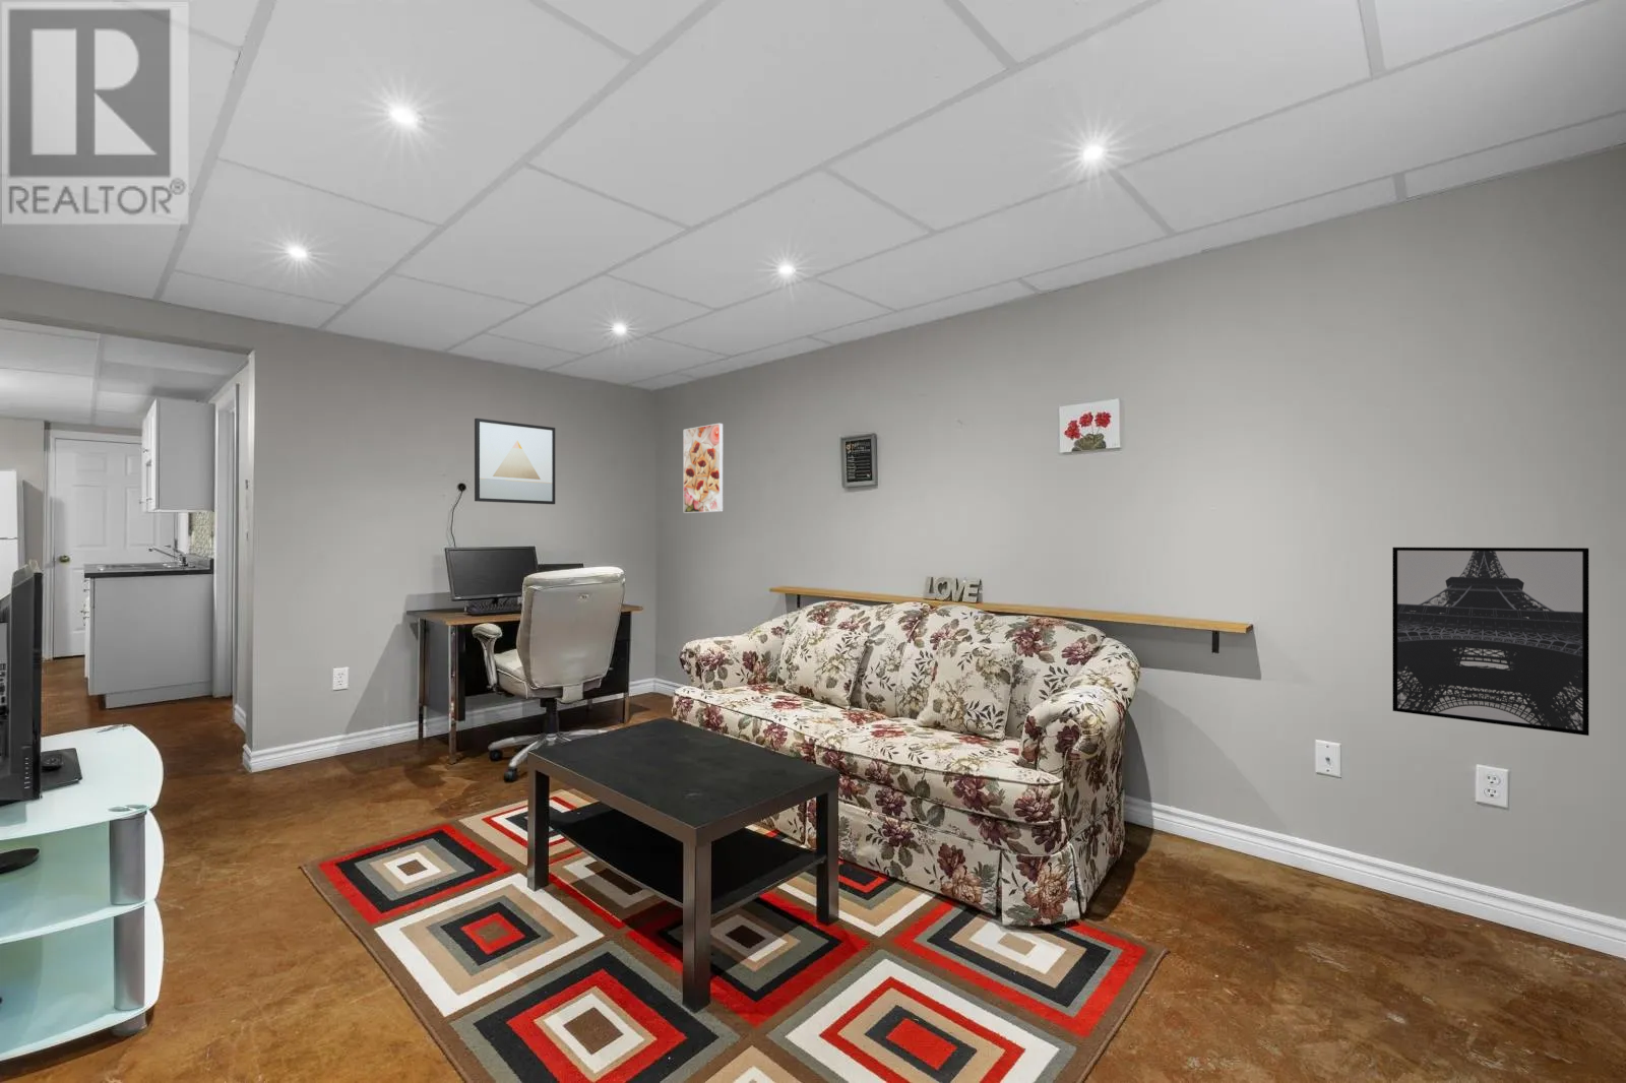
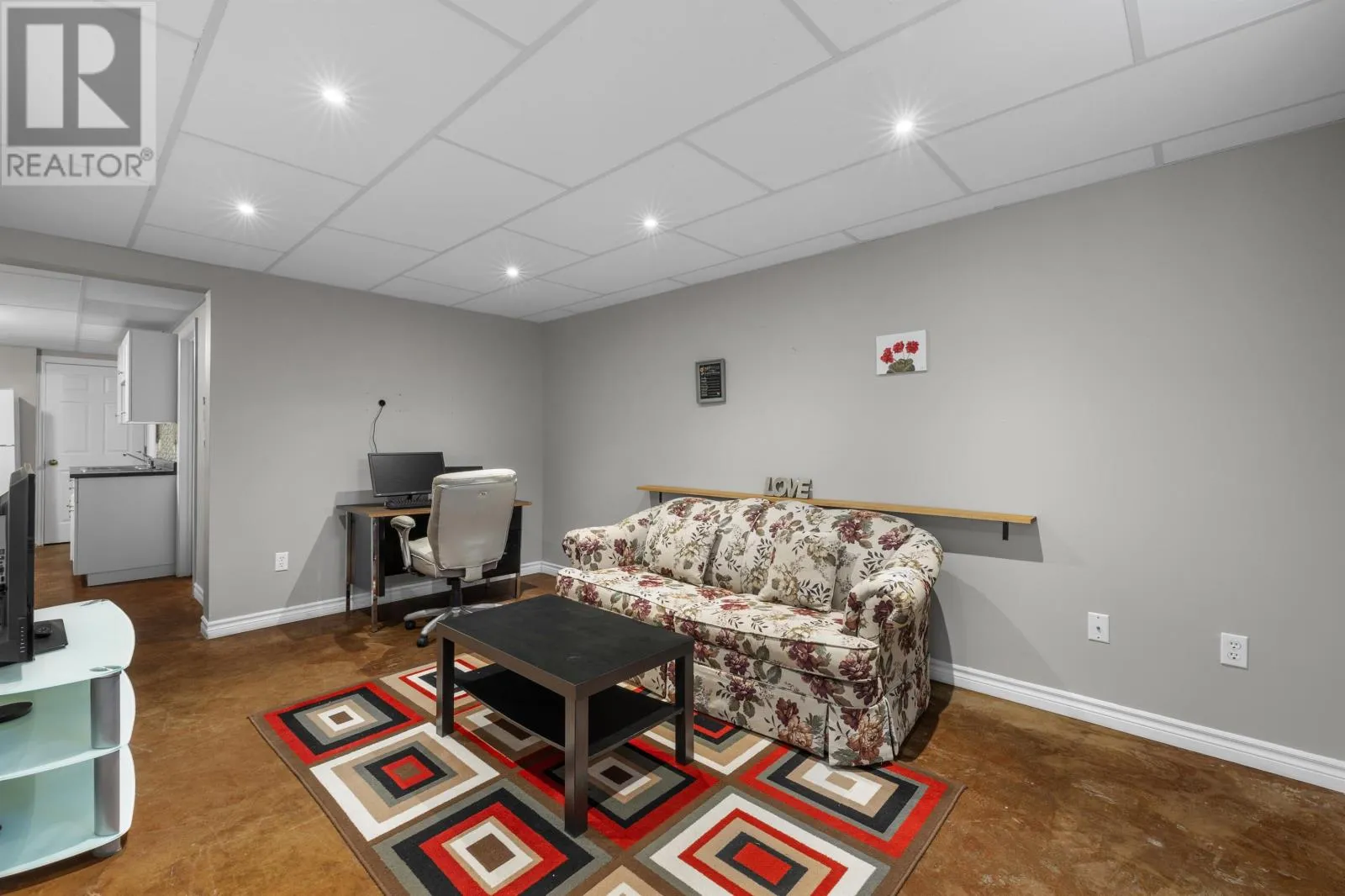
- wall art (516, 462)
- wall art (1483, 633)
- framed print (702, 469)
